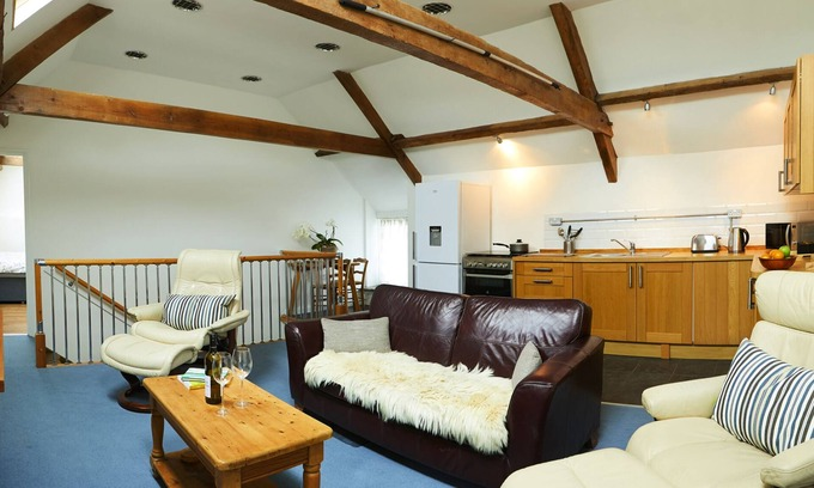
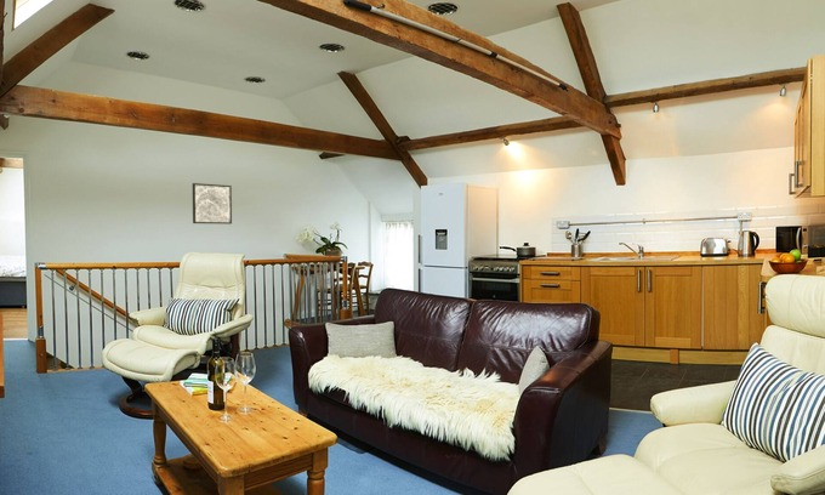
+ wall art (212, 204)
